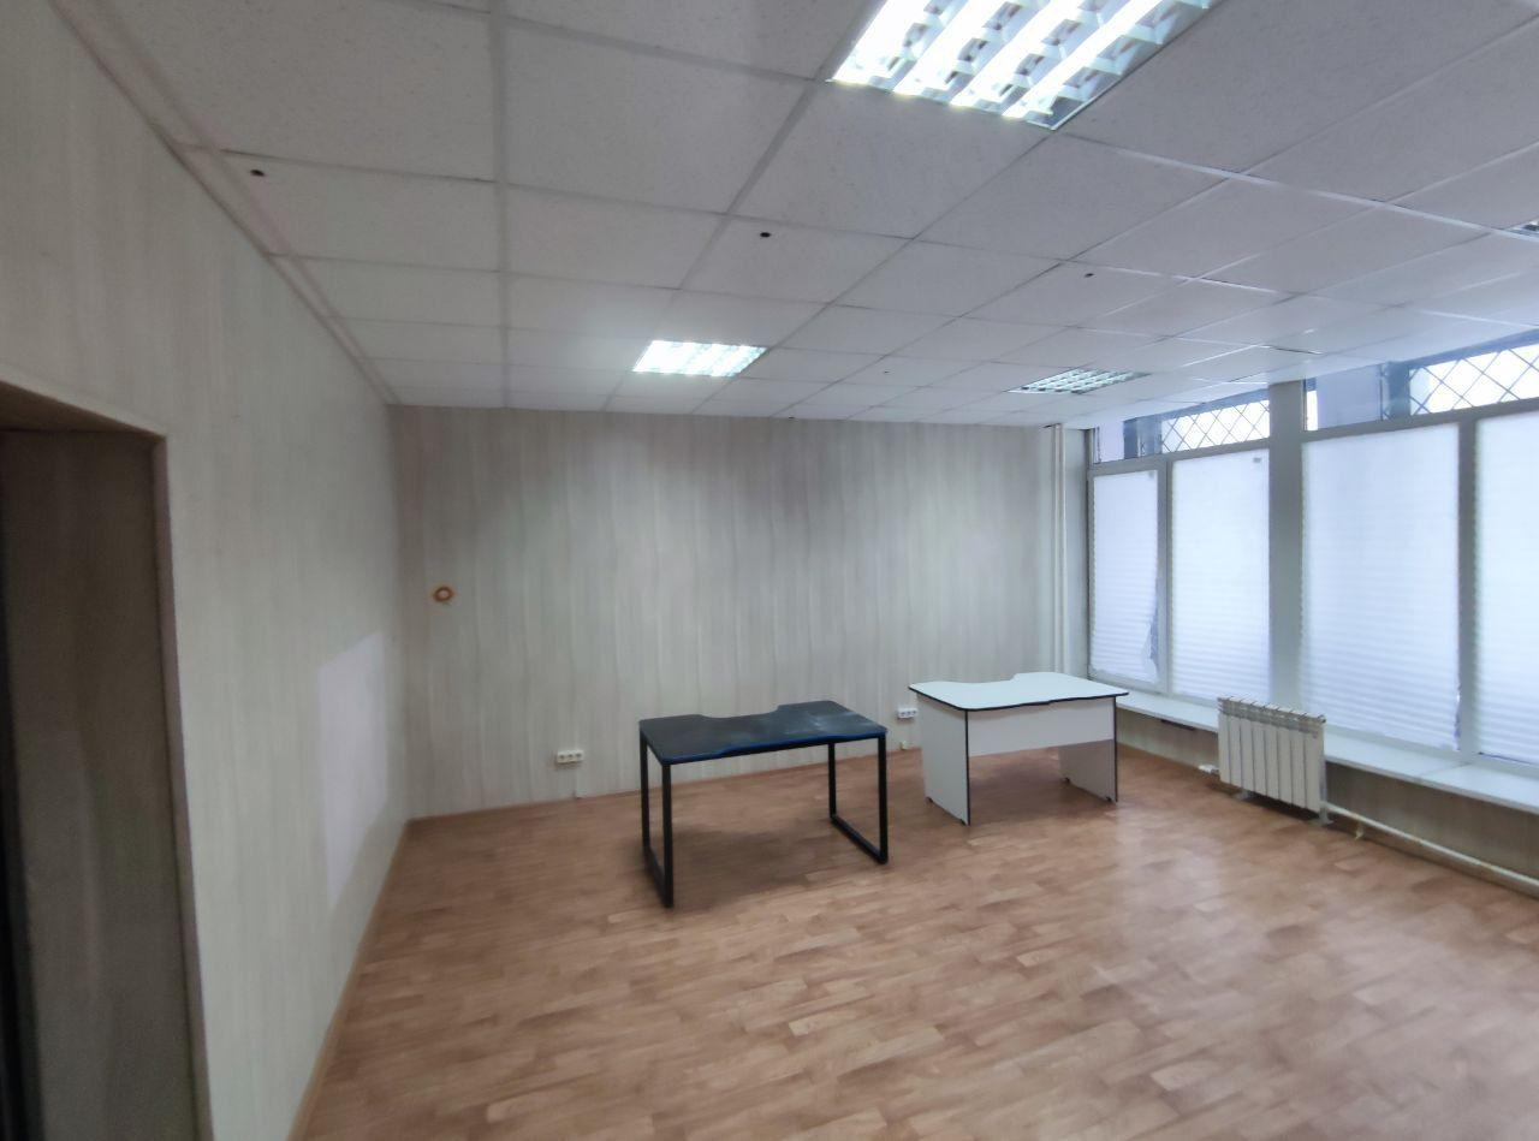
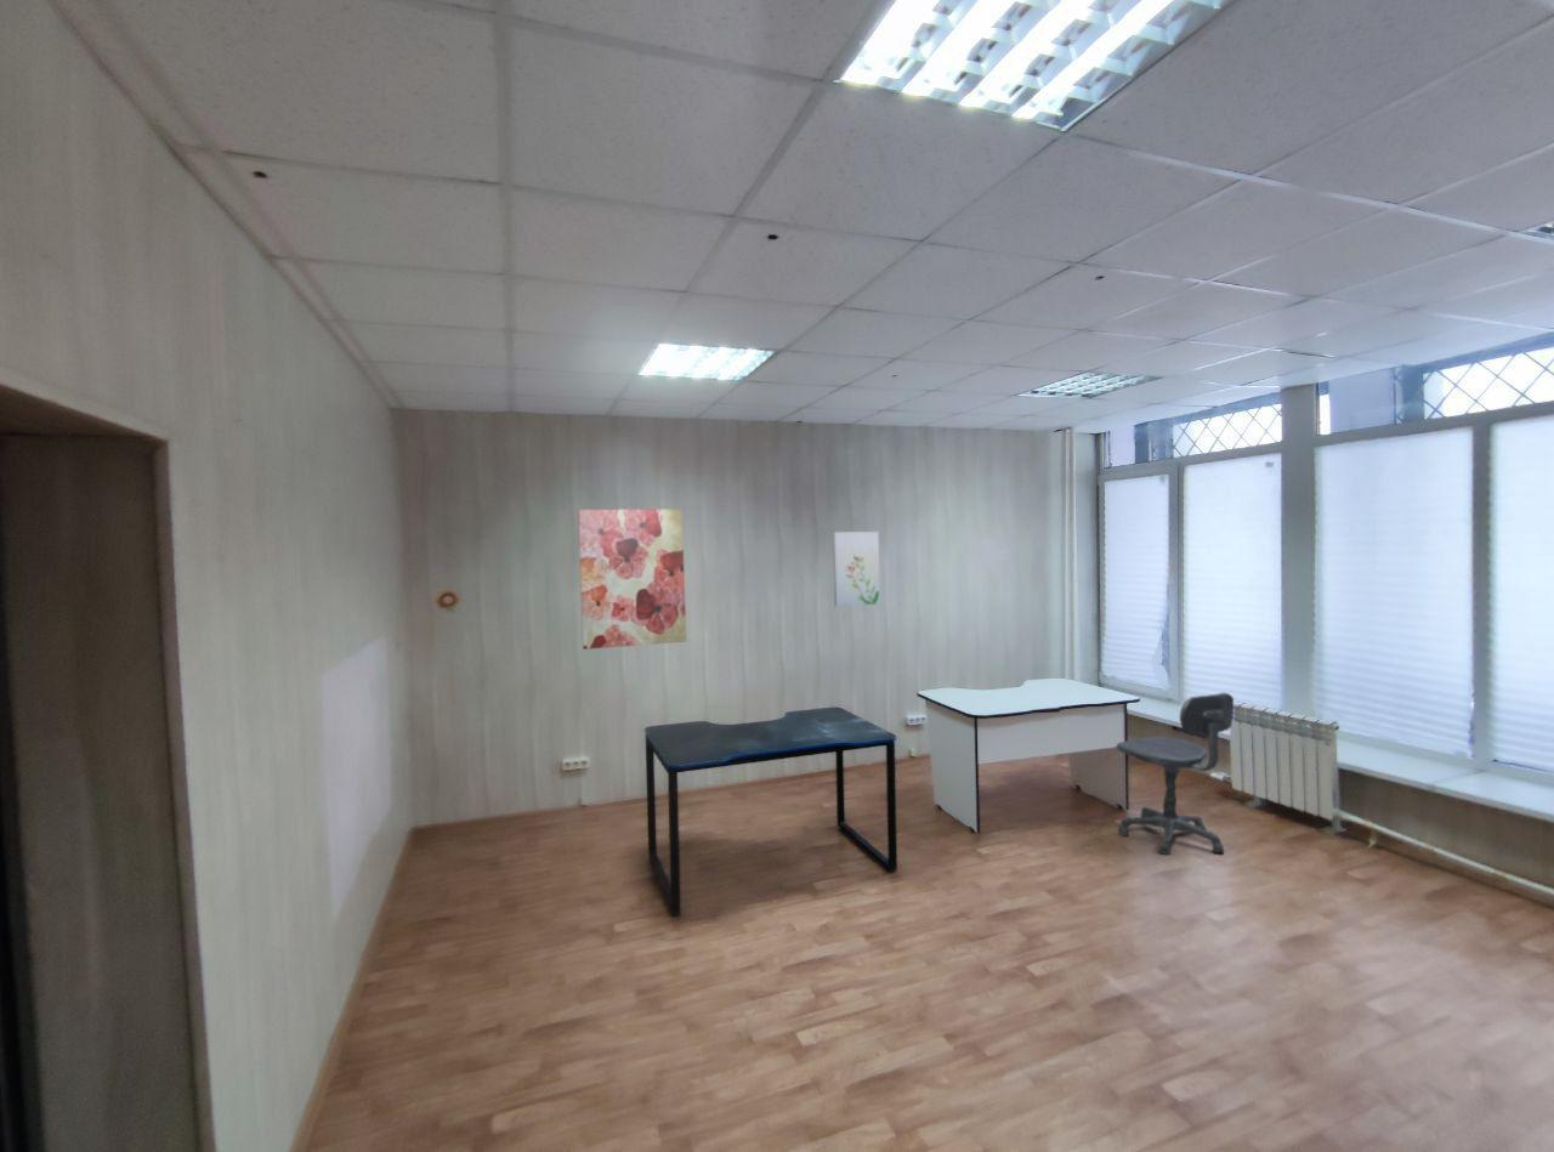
+ wall art (633, 577)
+ wall art (856, 568)
+ office chair (1172, 762)
